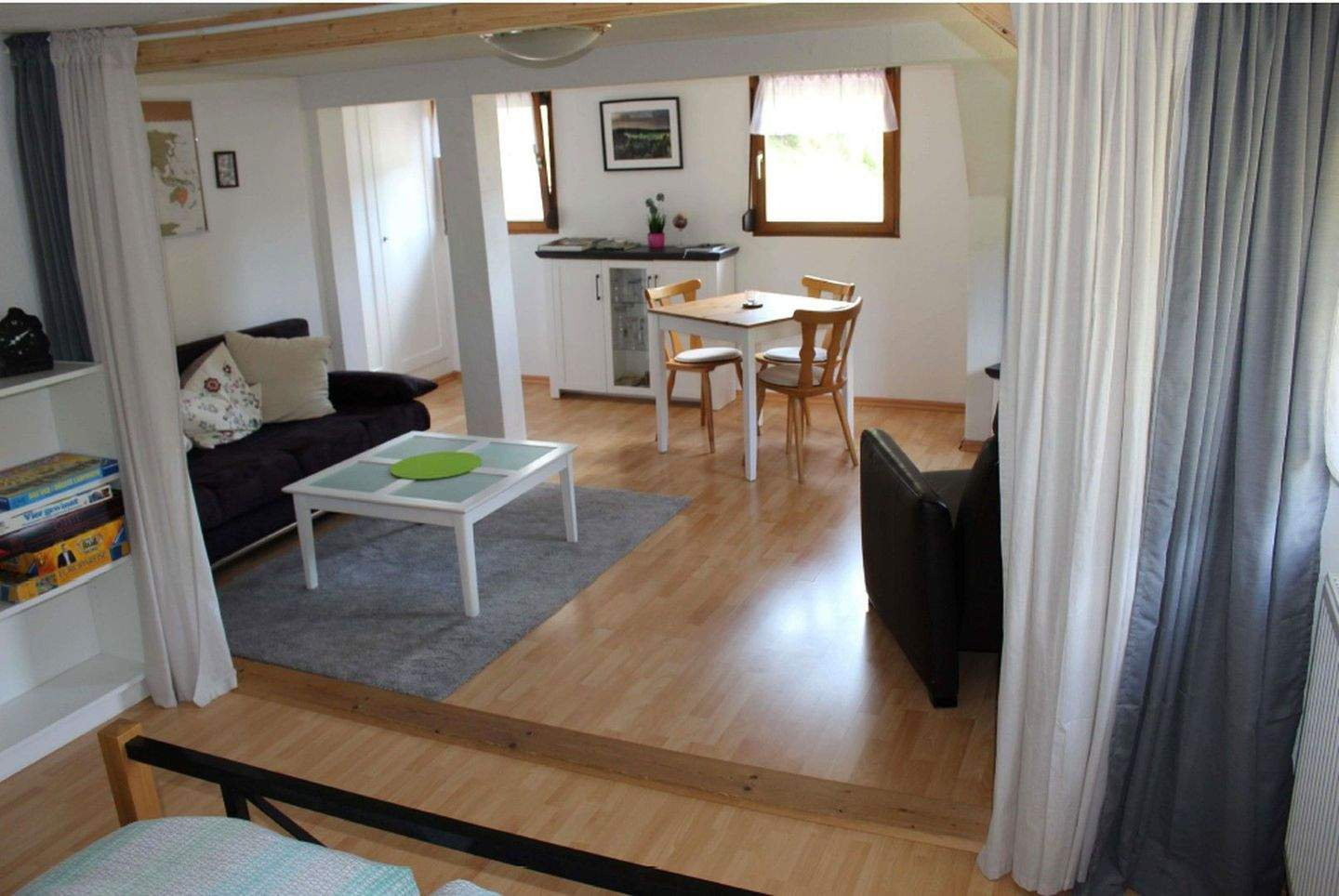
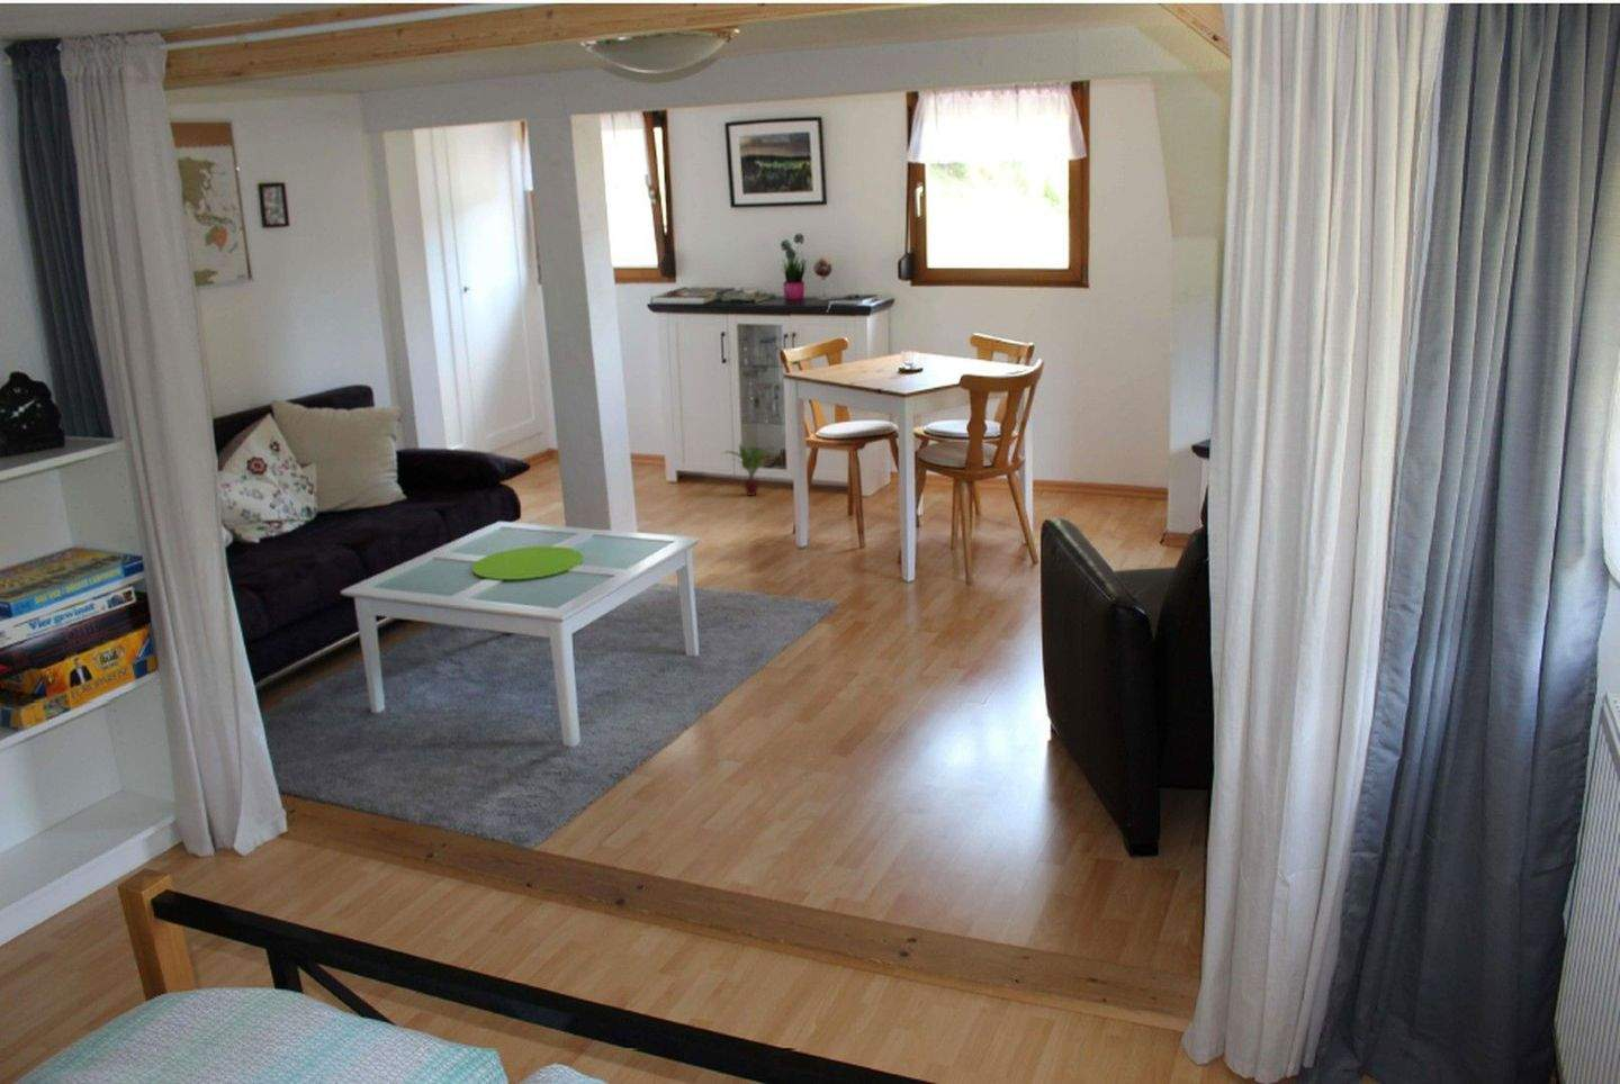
+ potted plant (749, 469)
